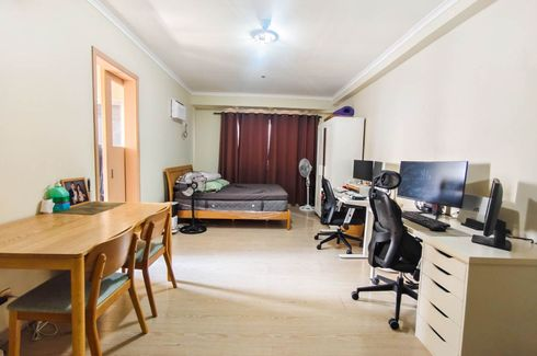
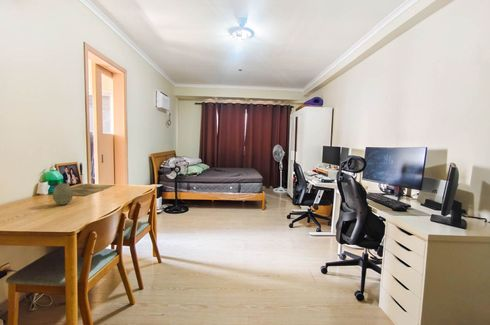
+ fruit (63, 193)
